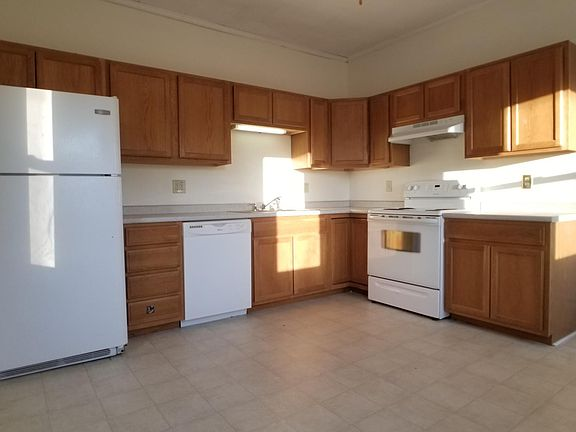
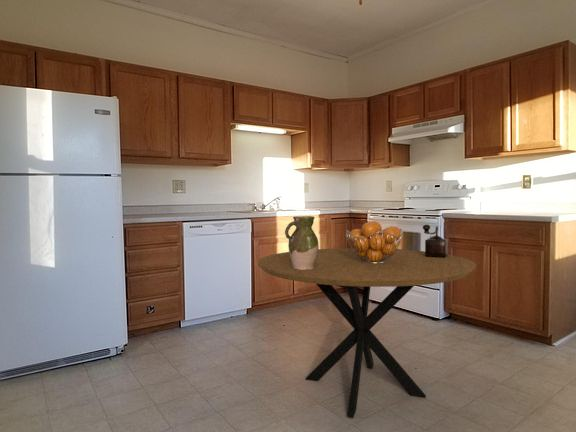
+ dining table (361, 323)
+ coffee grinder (435, 240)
+ fruit basket (373, 241)
+ pitcher (301, 241)
